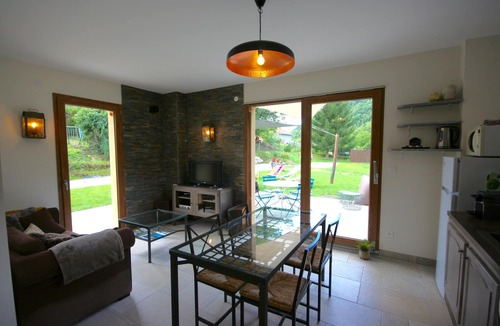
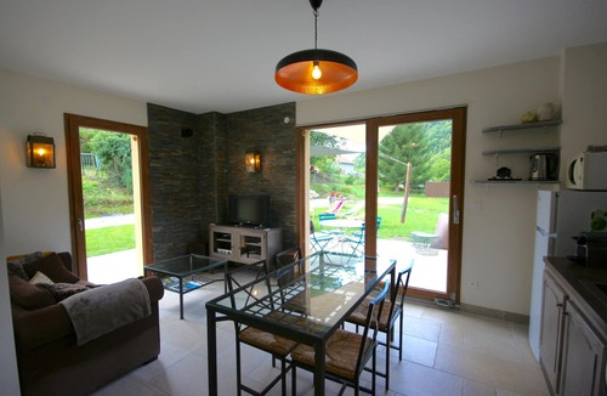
- potted plant (363, 248)
